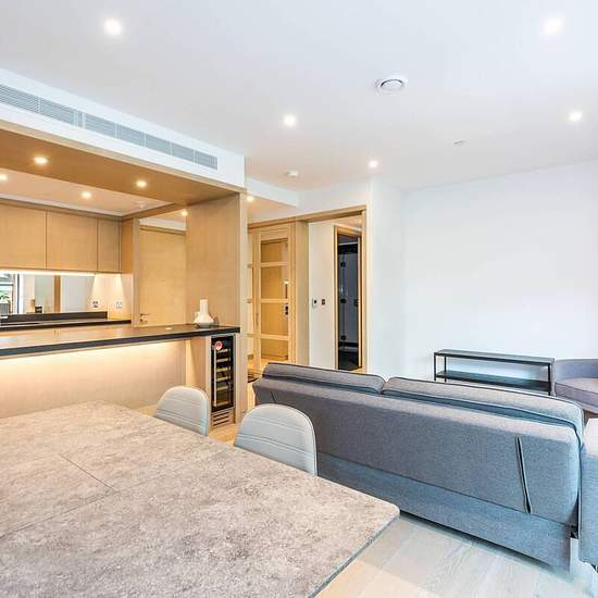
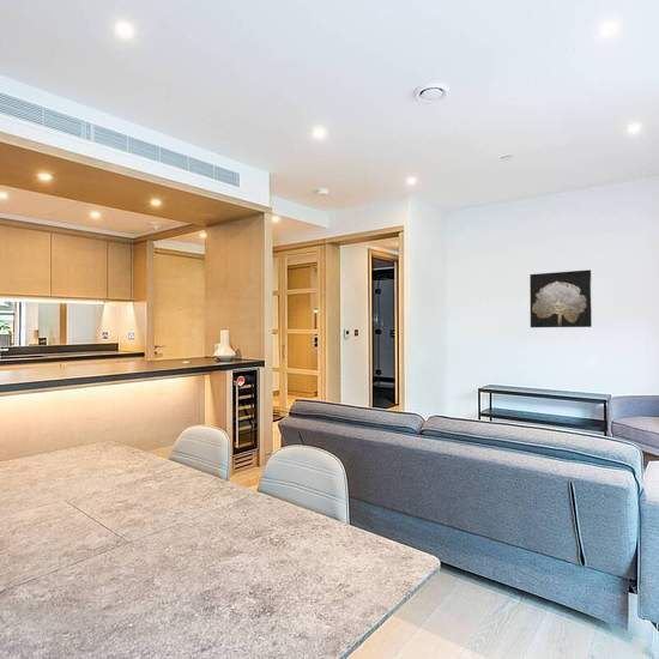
+ wall art (560, 300)
